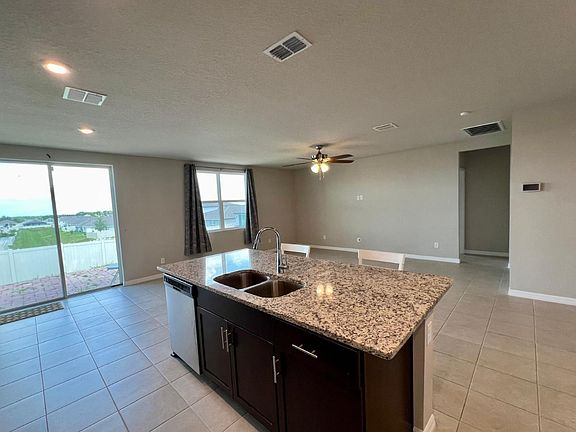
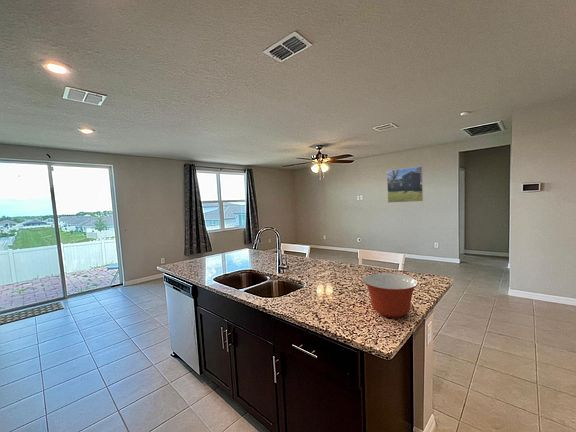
+ mixing bowl (389, 296)
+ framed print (404, 185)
